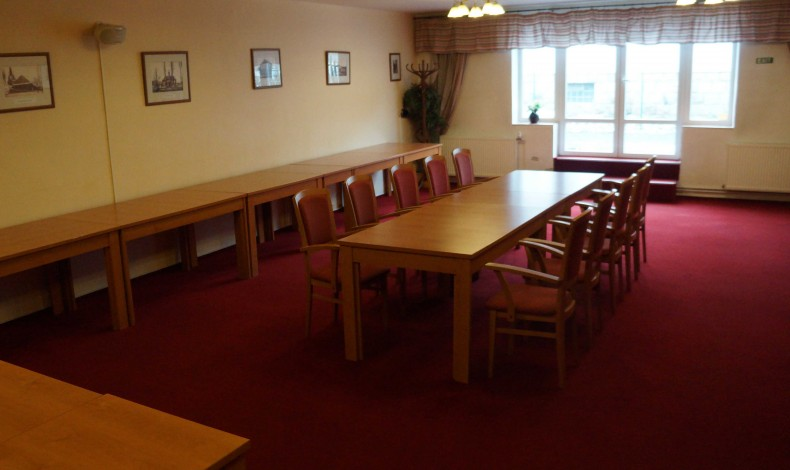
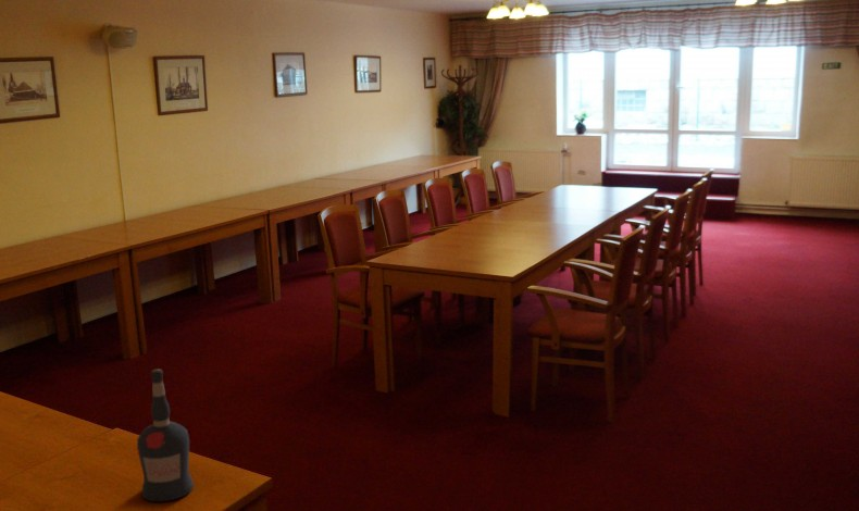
+ liquor bottle (162, 431)
